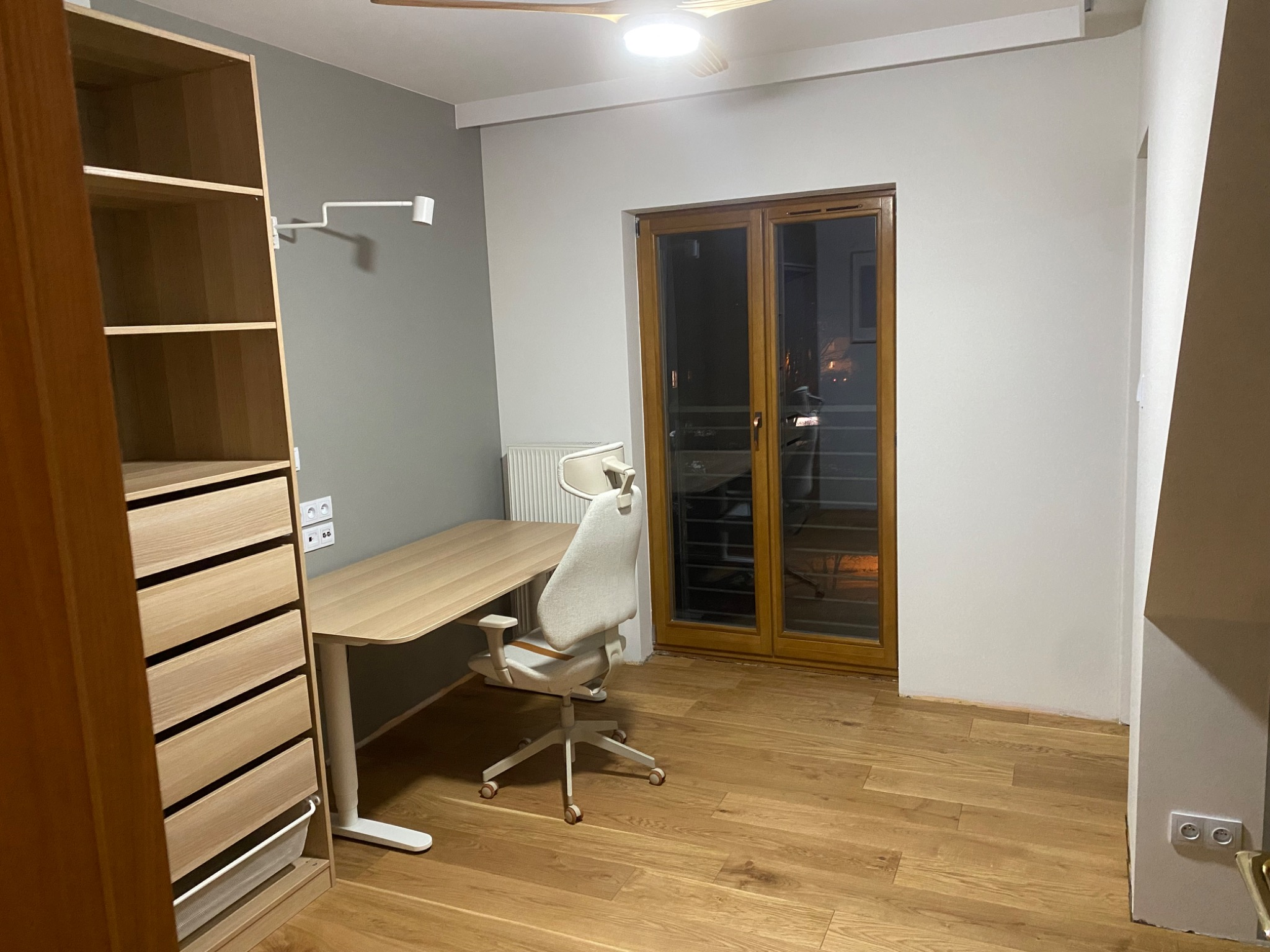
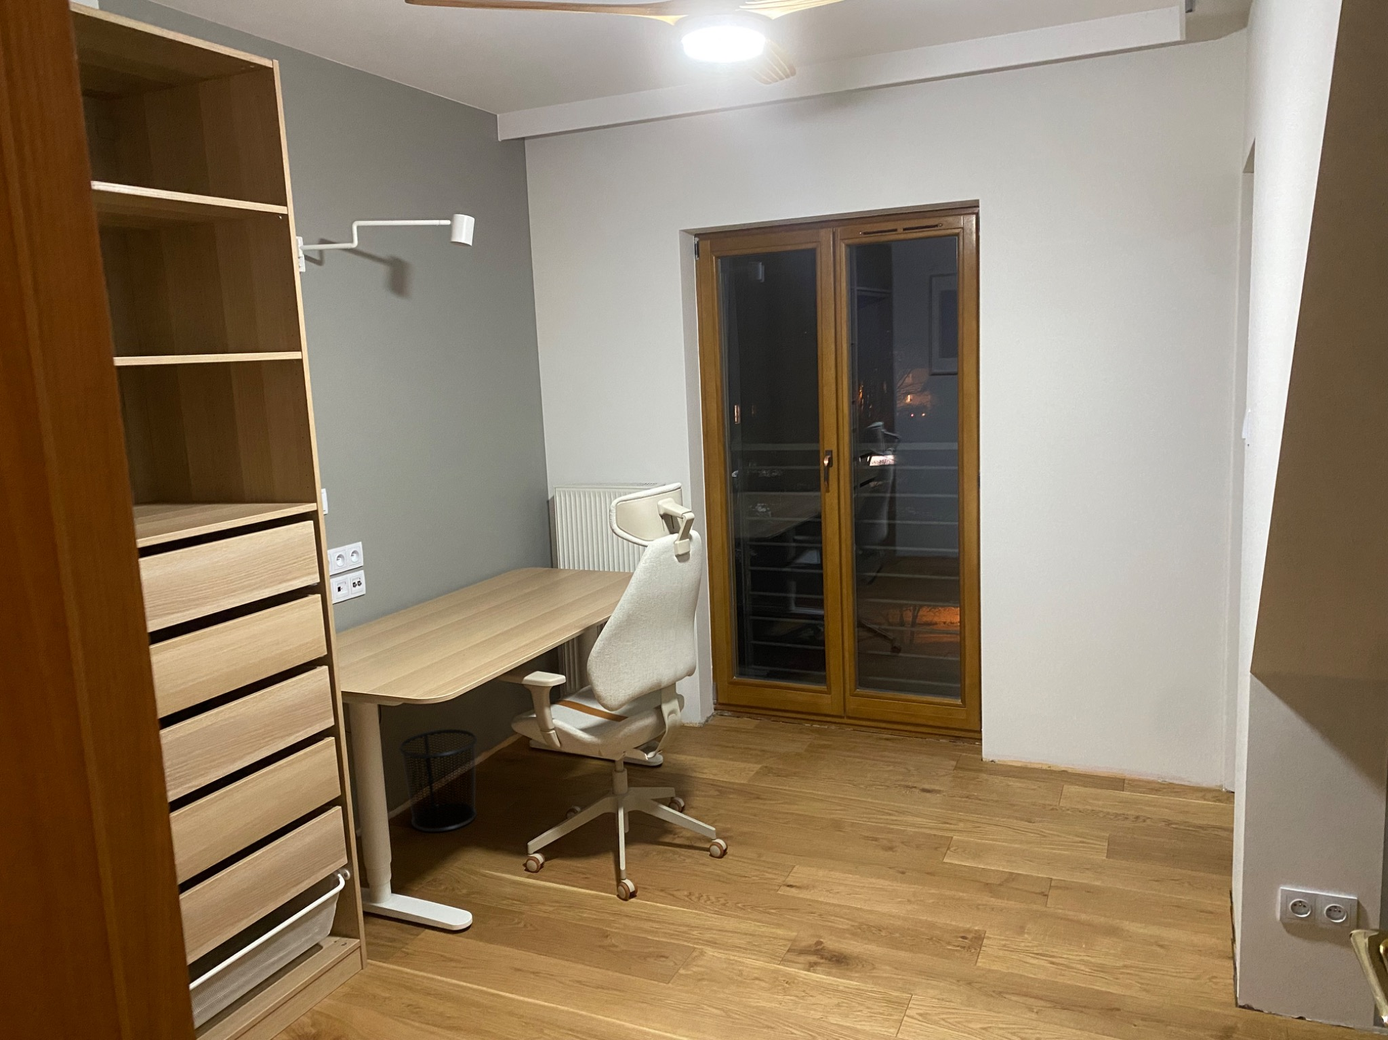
+ waste bin (442, 780)
